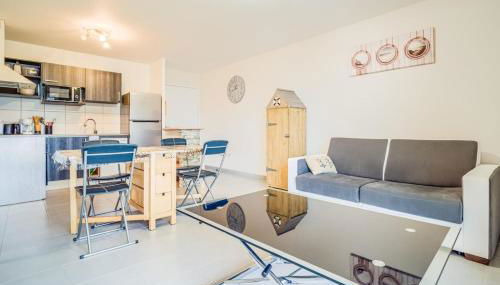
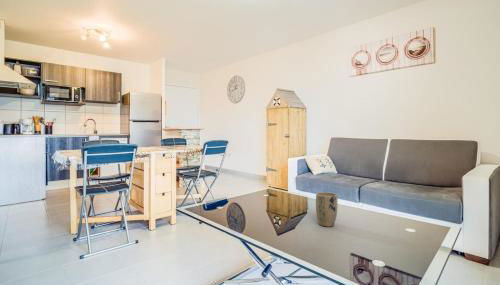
+ plant pot (326, 209)
